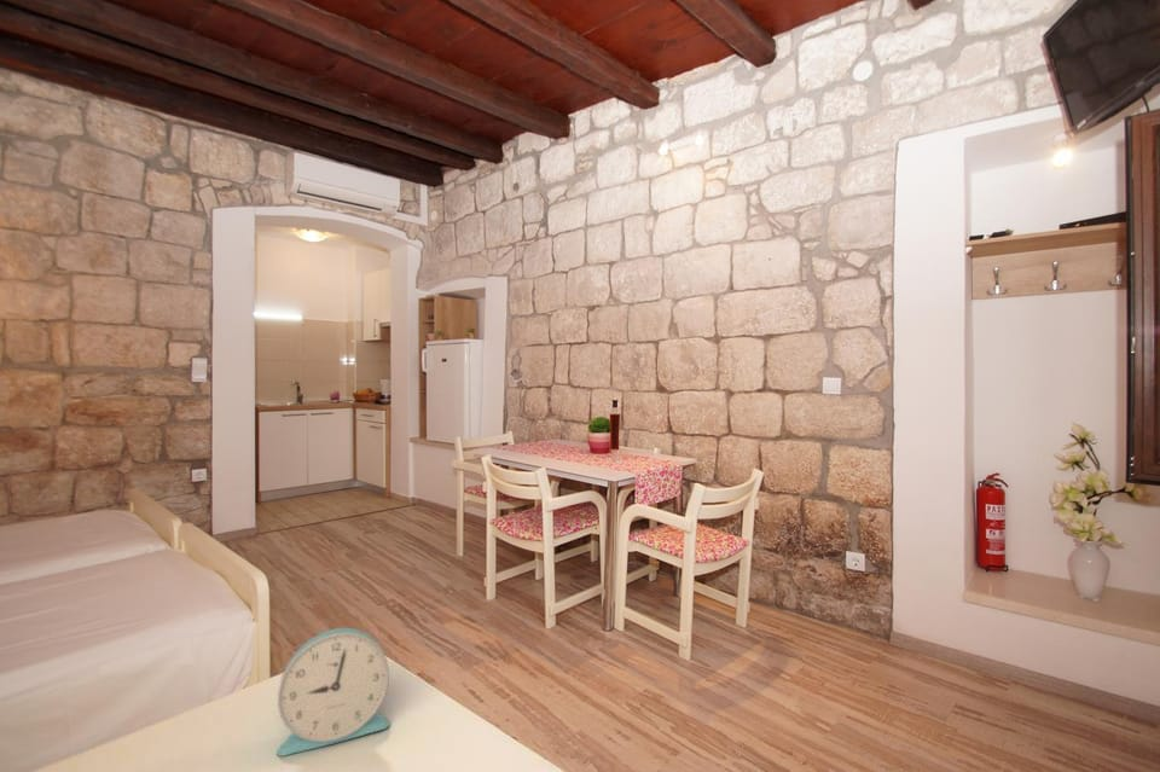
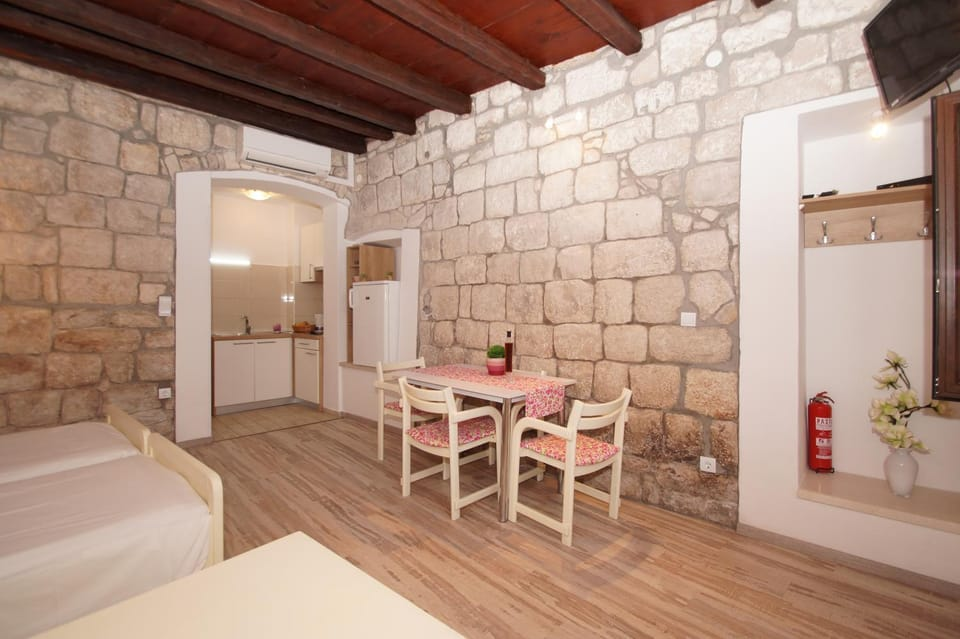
- alarm clock (335, 678)
